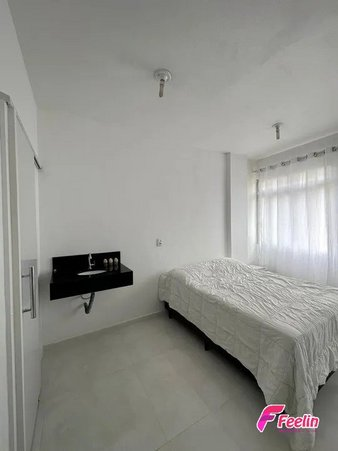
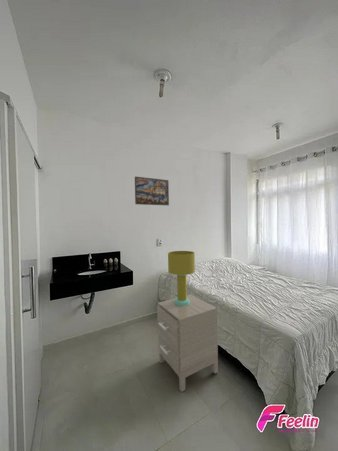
+ nightstand (183, 337)
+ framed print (152, 191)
+ table lamp (181, 277)
